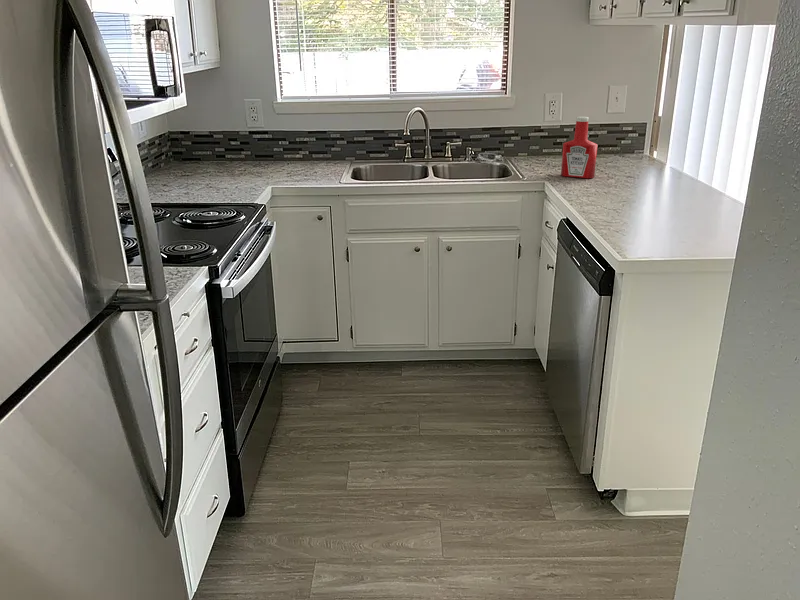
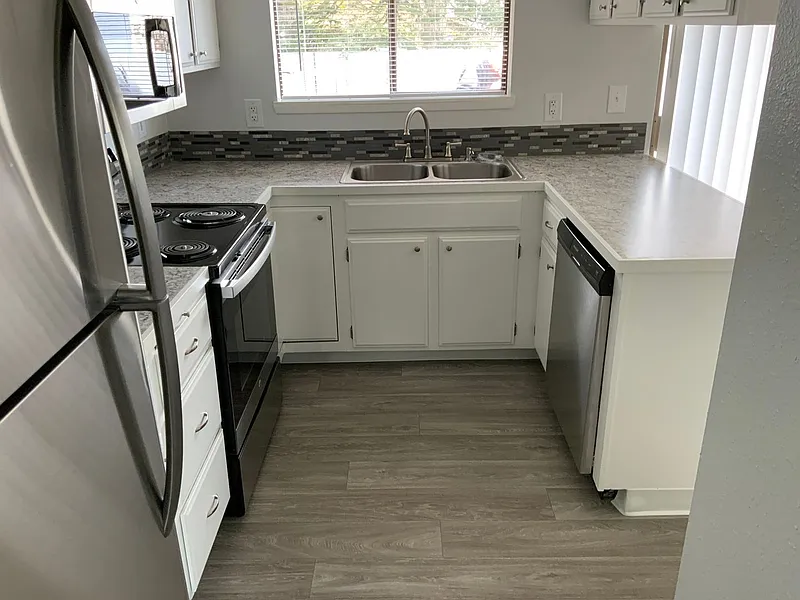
- soap bottle (580, 147)
